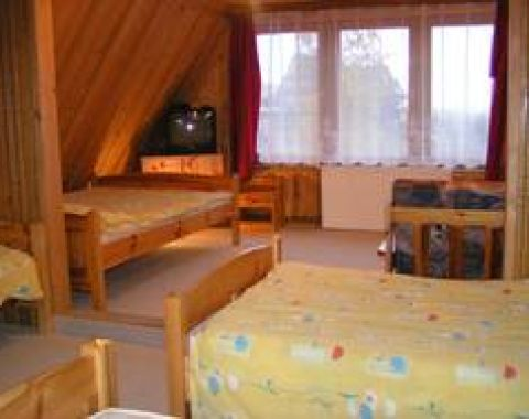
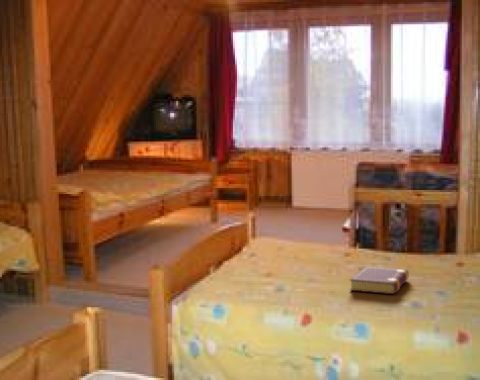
+ book (380, 279)
